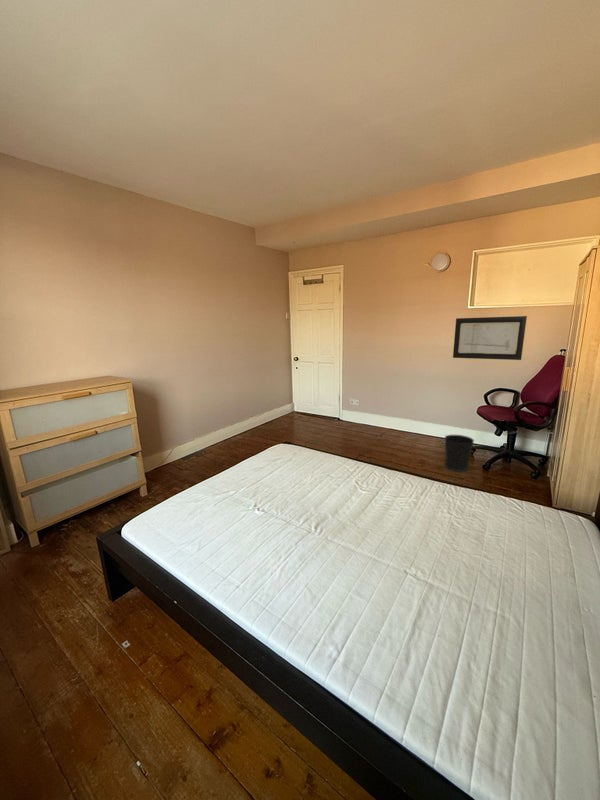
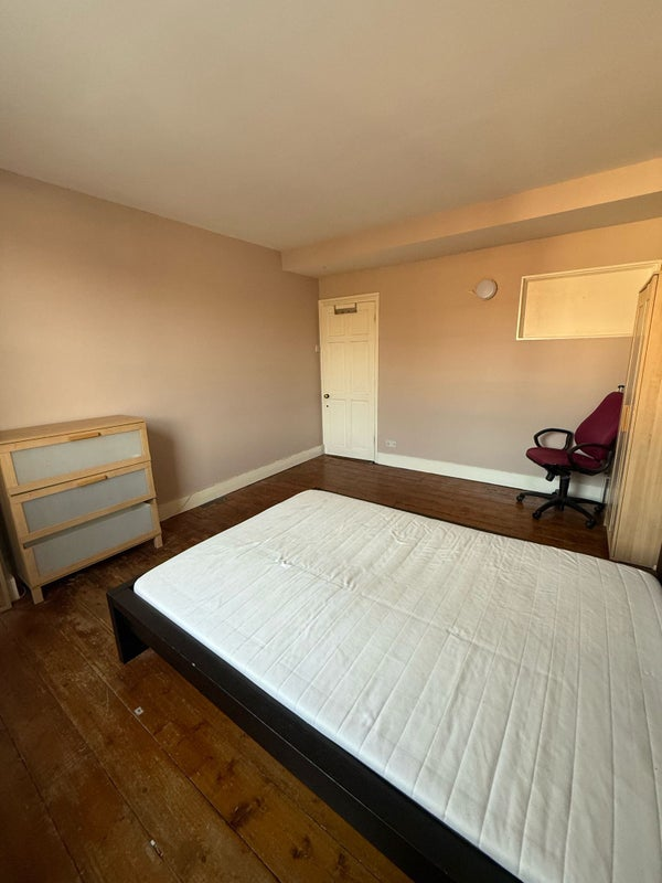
- wall art (487, 338)
- wastebasket (457, 453)
